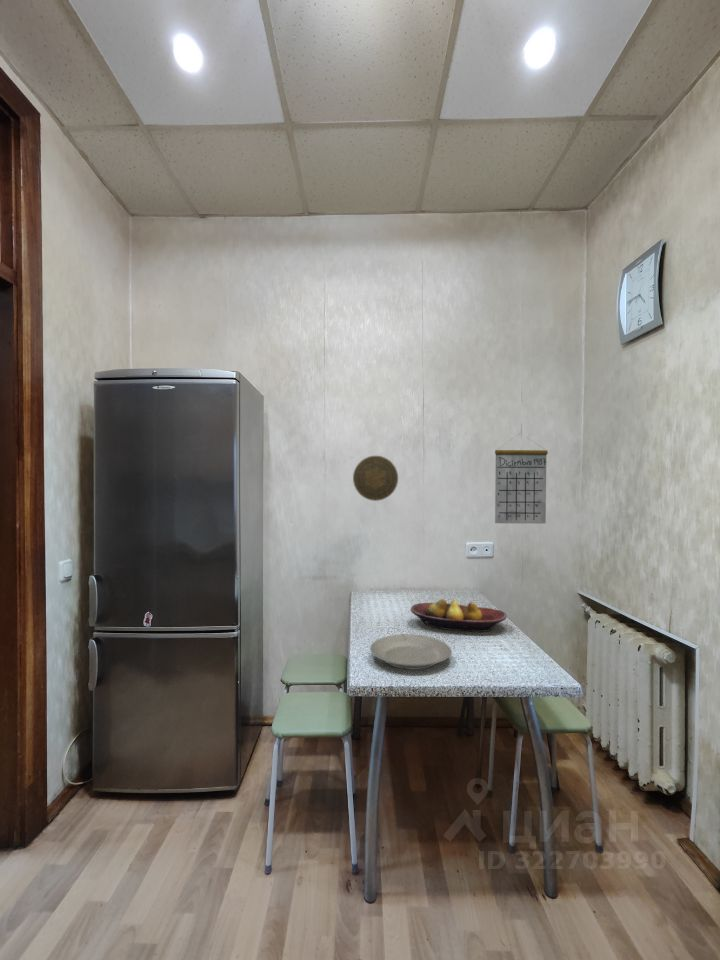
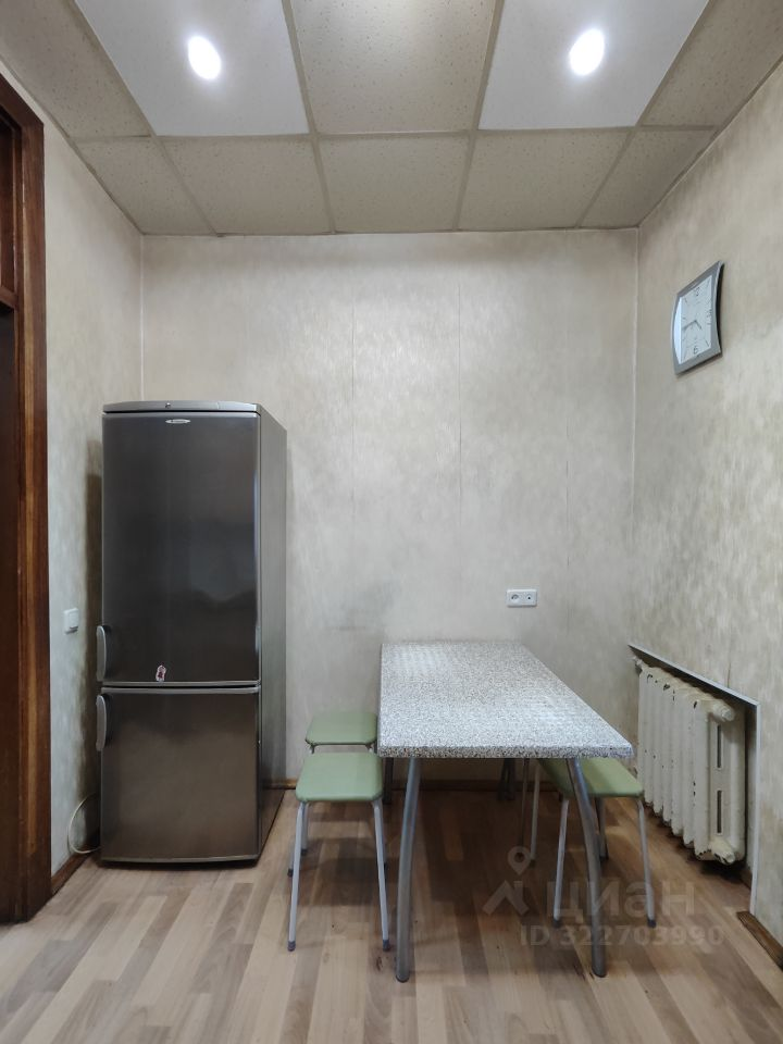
- decorative plate (375, 478)
- calendar (520, 478)
- plate (410, 653)
- fruit bowl (457, 613)
